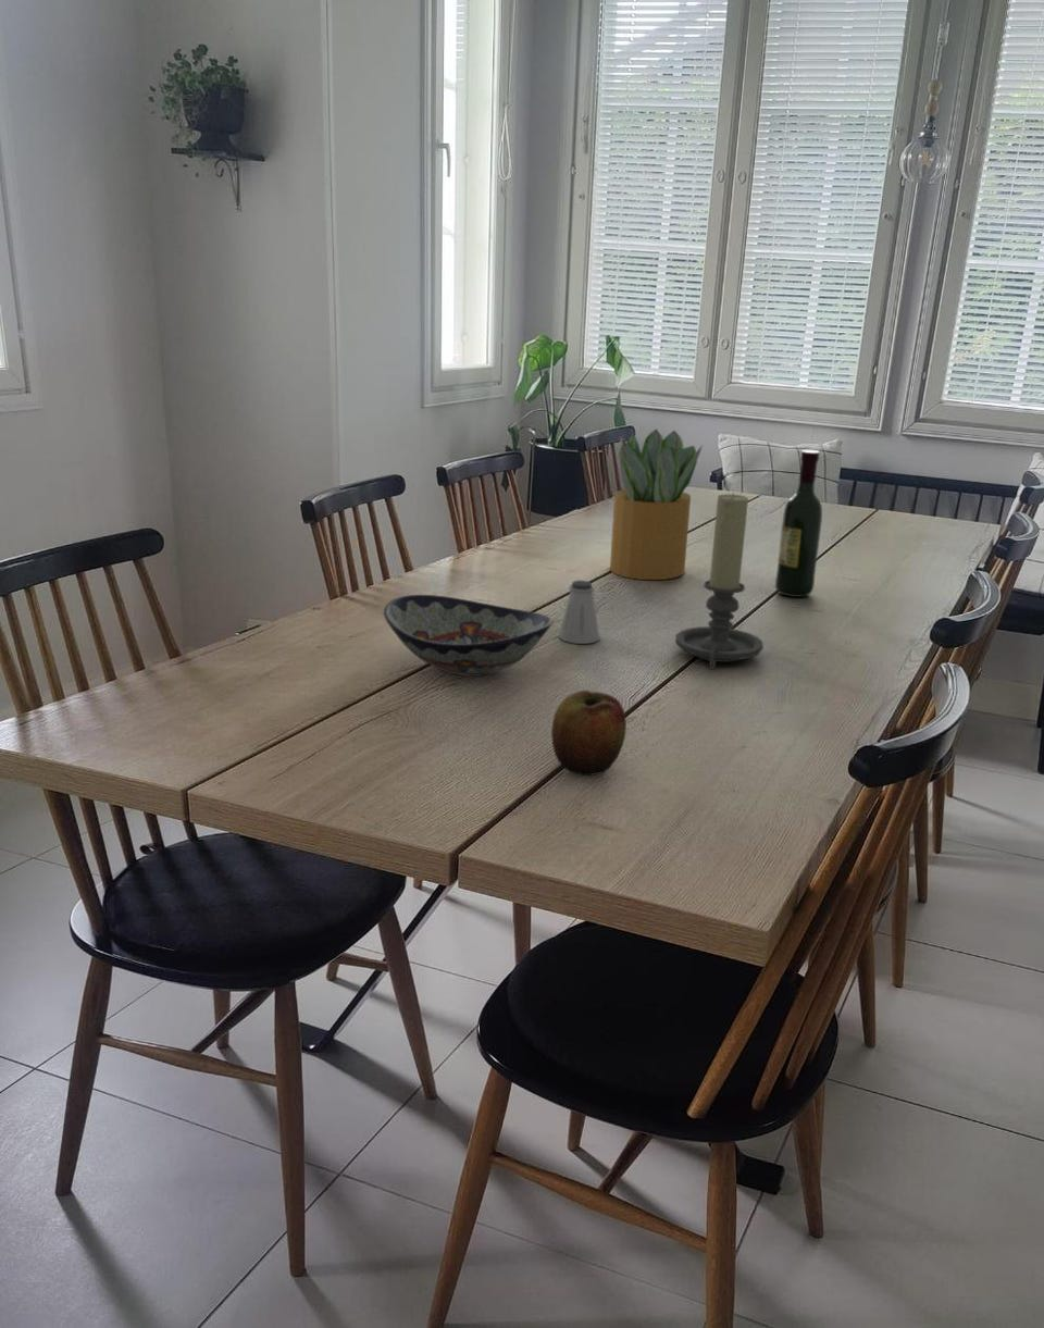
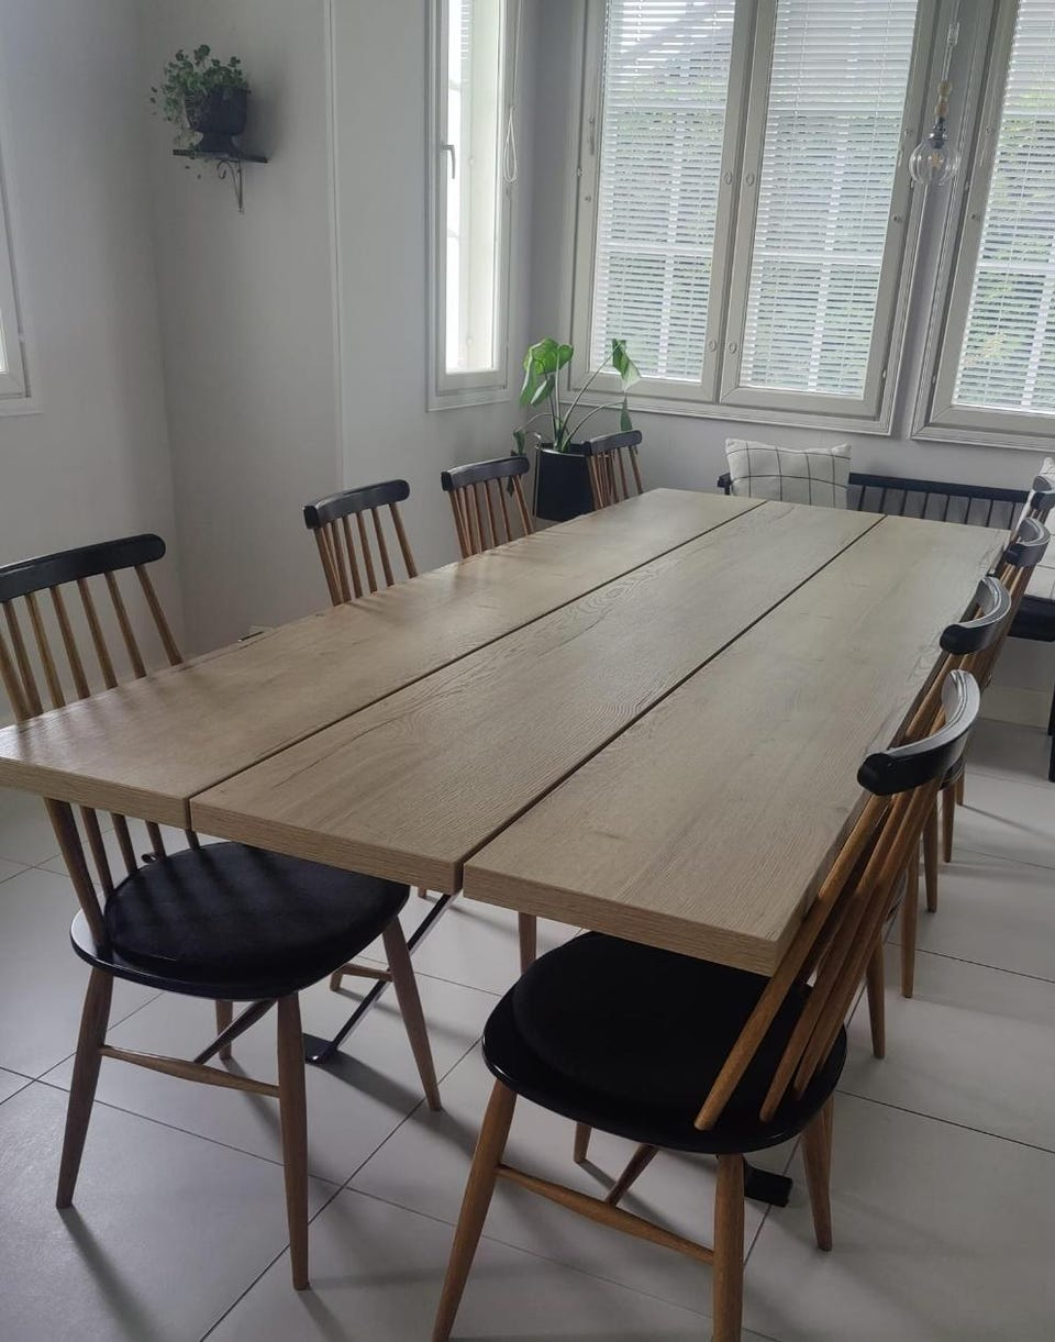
- wine bottle (801, 523)
- decorative bowl (467, 640)
- apple (588, 731)
- potted plant (647, 504)
- saltshaker (580, 610)
- candle holder (723, 576)
